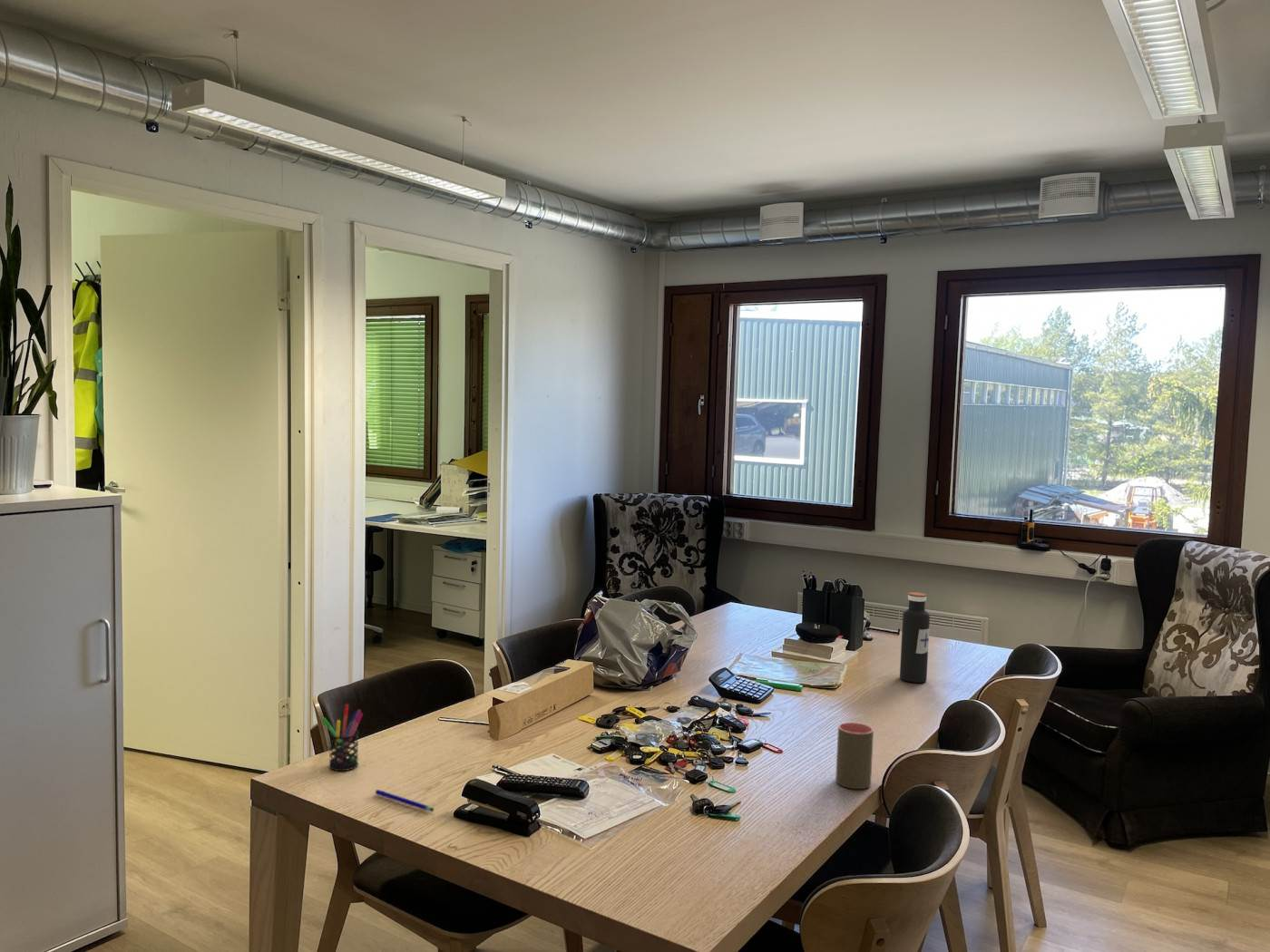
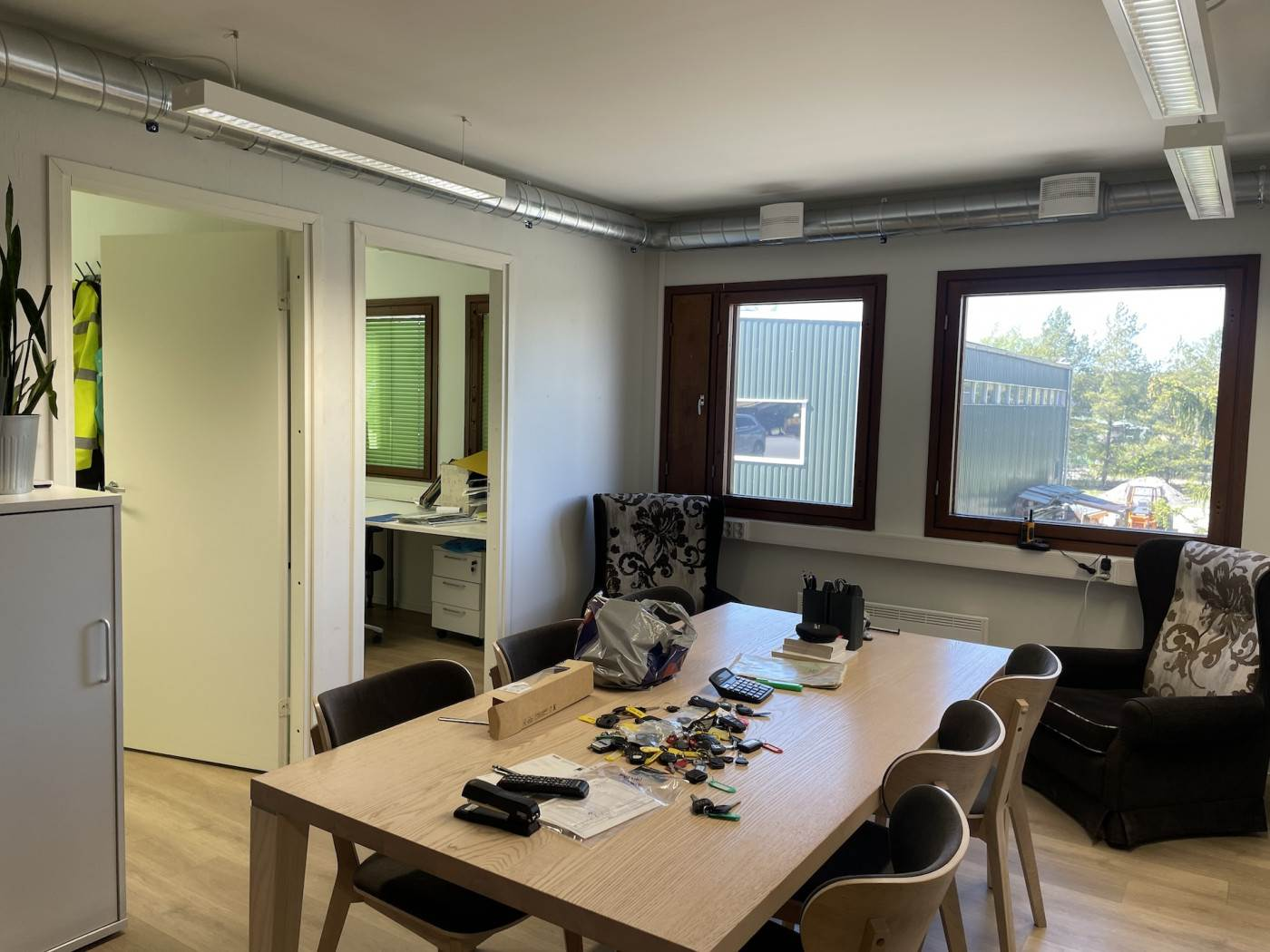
- water bottle (914, 636)
- pen holder (340, 736)
- cup (854, 754)
- pen (404, 801)
